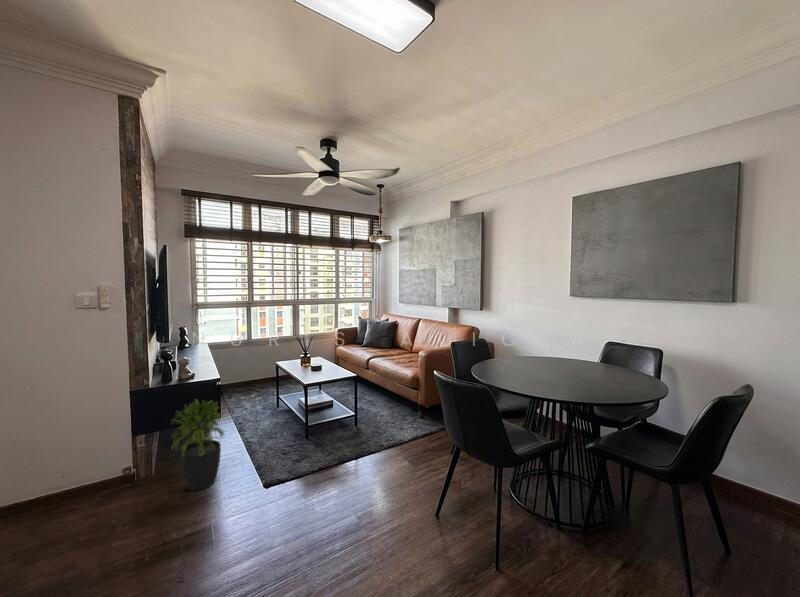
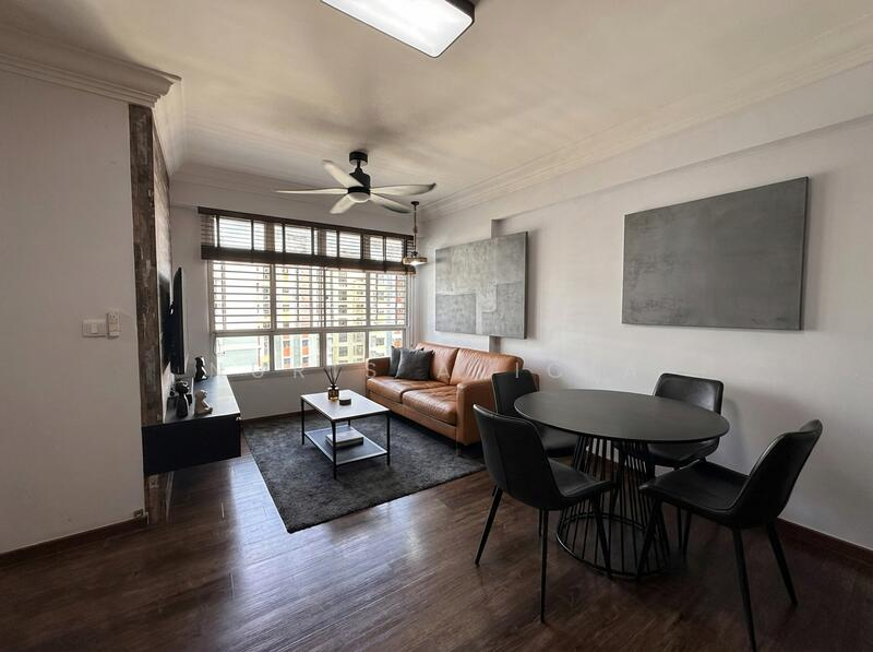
- potted plant (197, 441)
